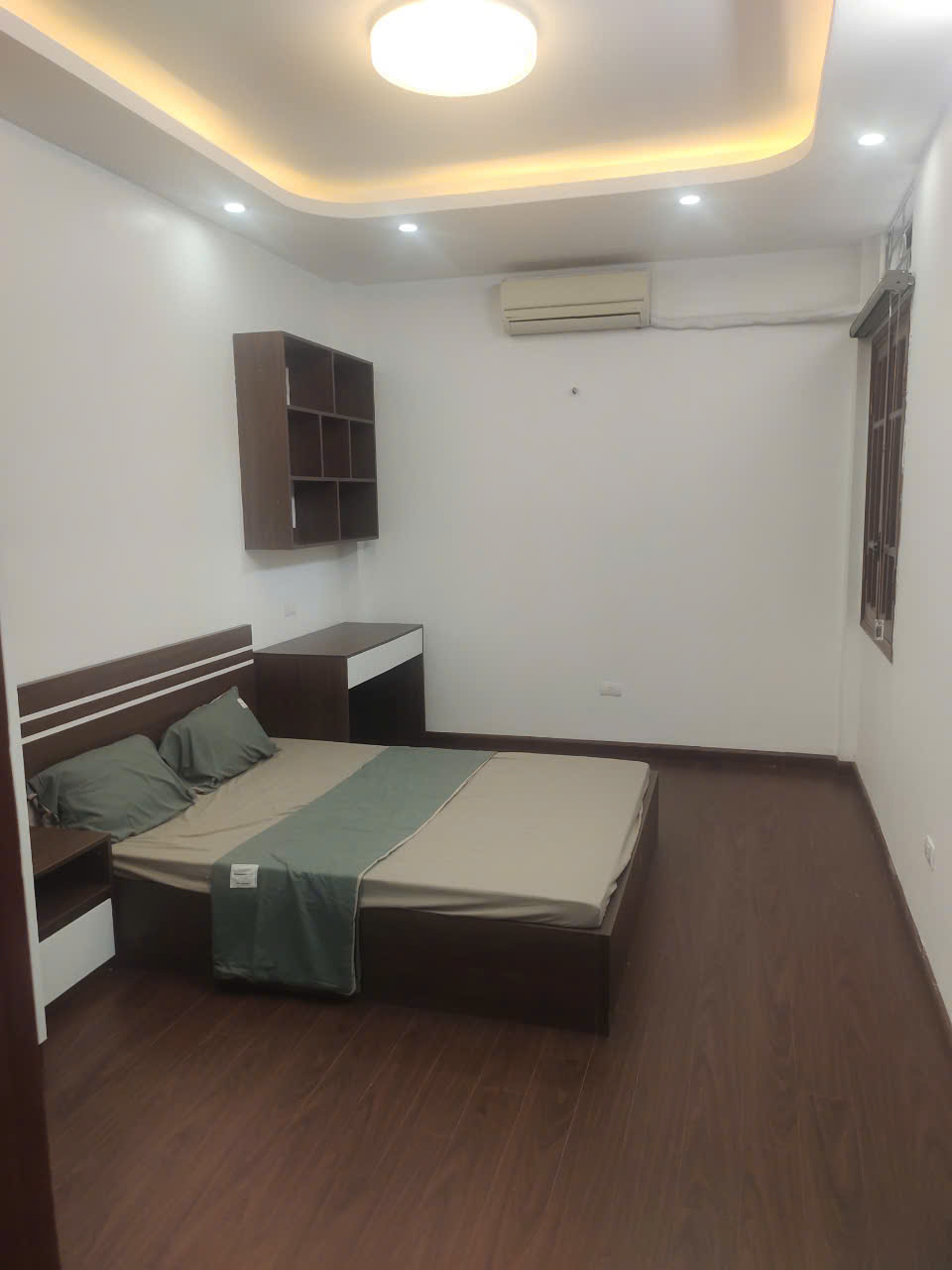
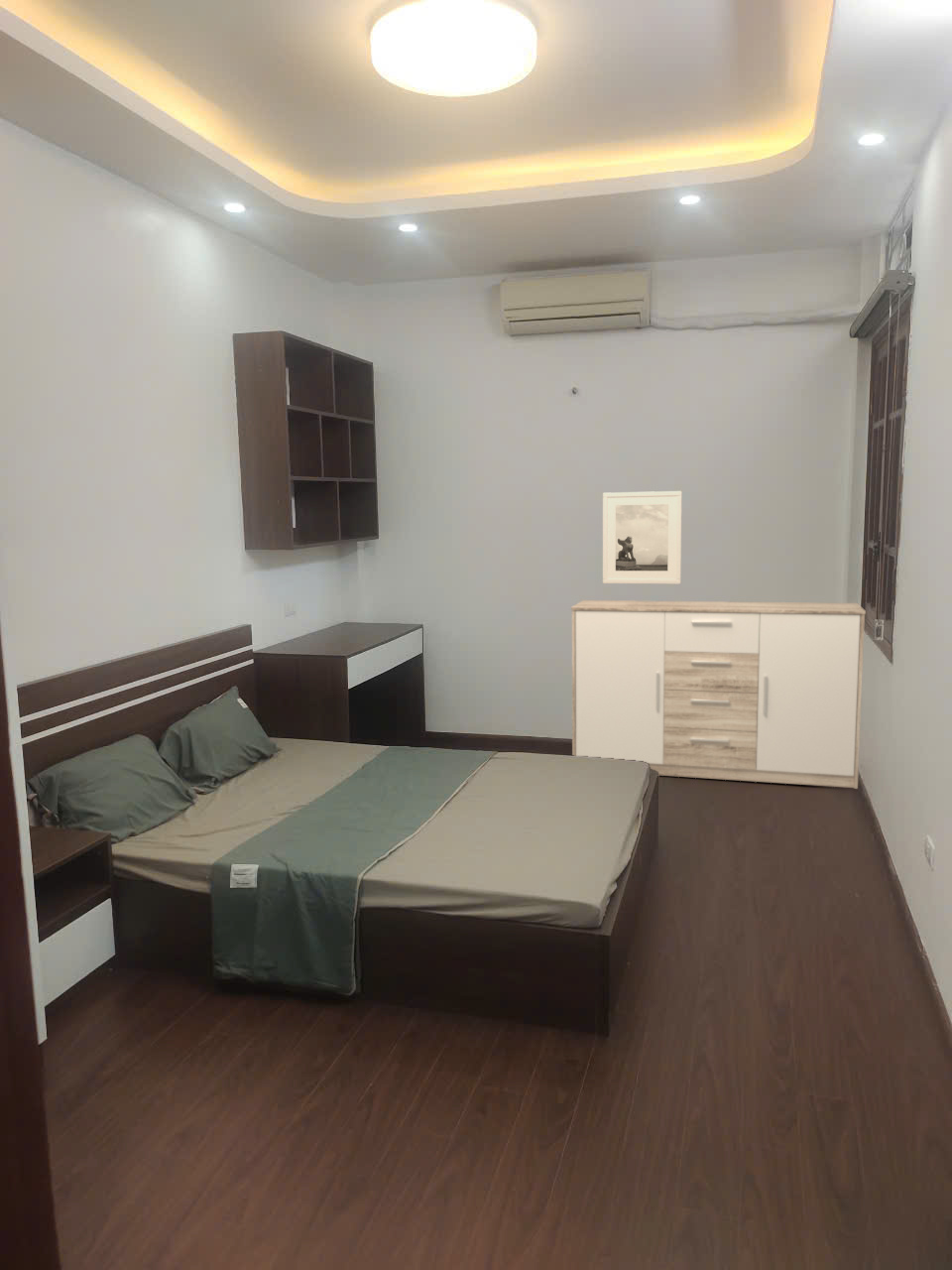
+ cabinet (711, 689)
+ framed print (642, 538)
